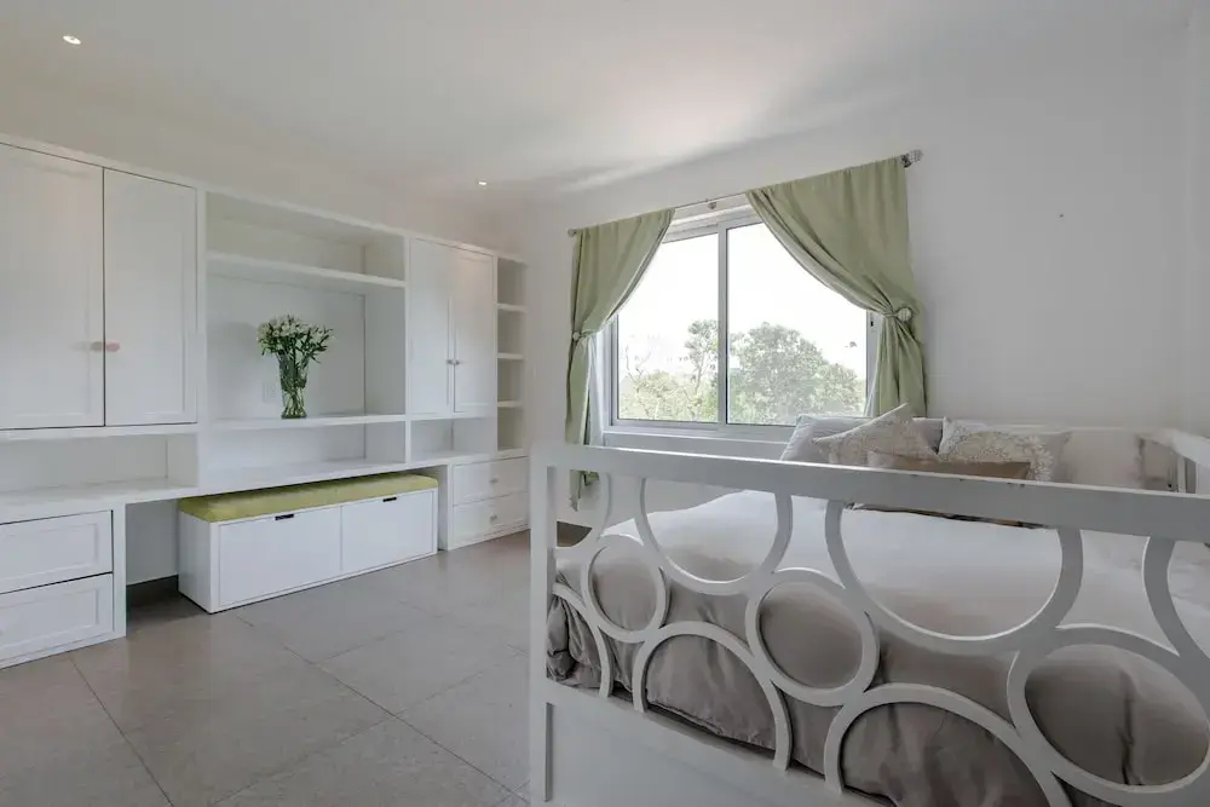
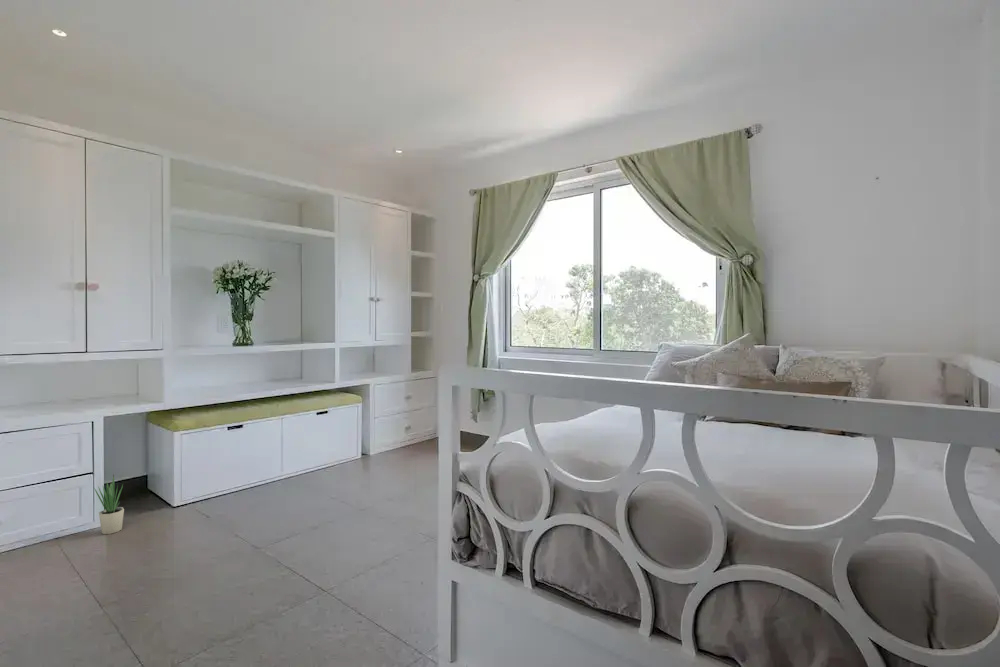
+ potted plant (109, 502)
